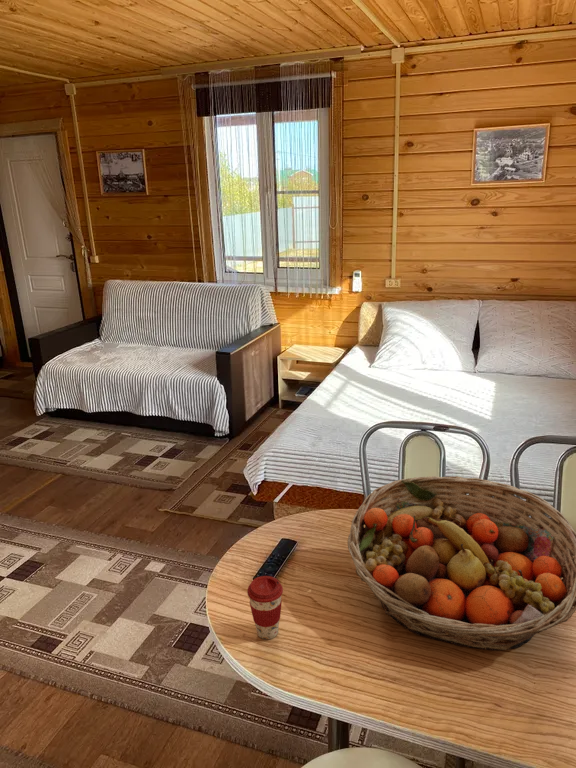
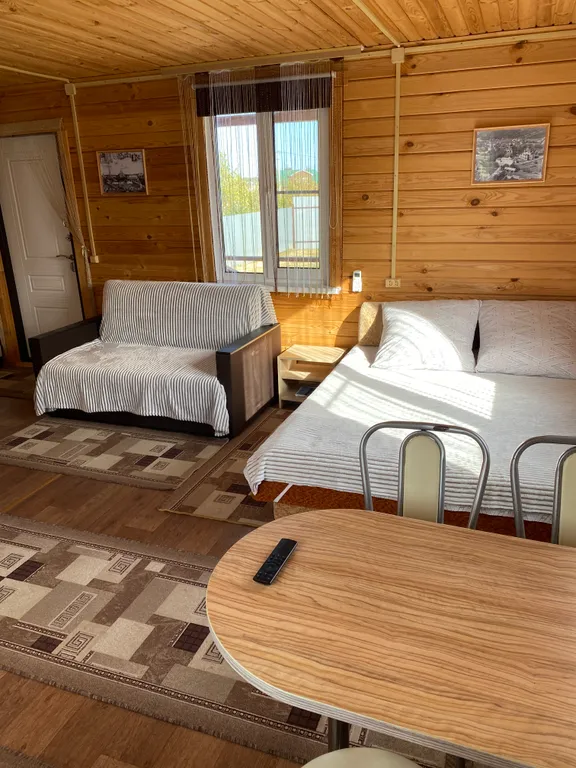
- coffee cup (266, 608)
- fruit basket (460, 557)
